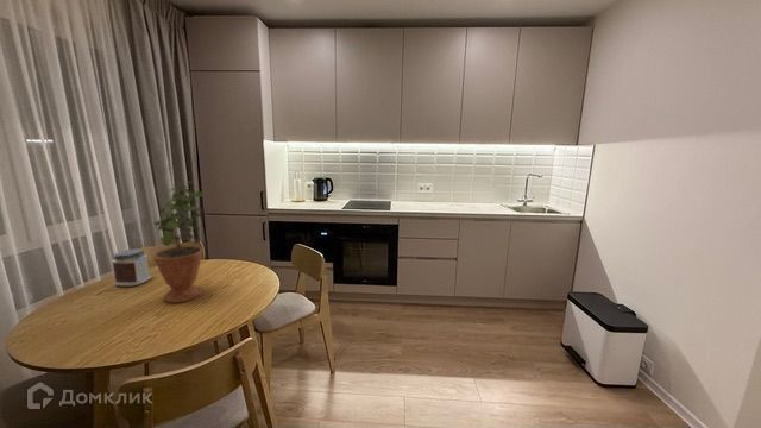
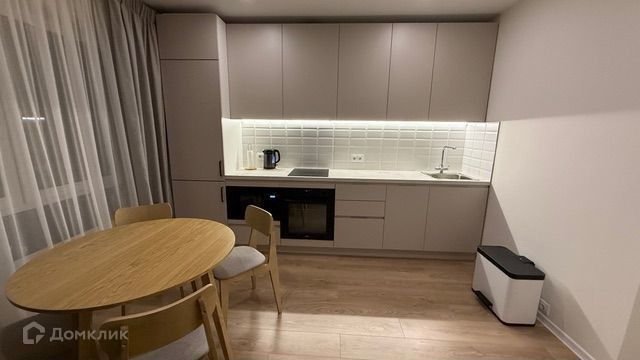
- potted plant (182, 237)
- jar (131, 266)
